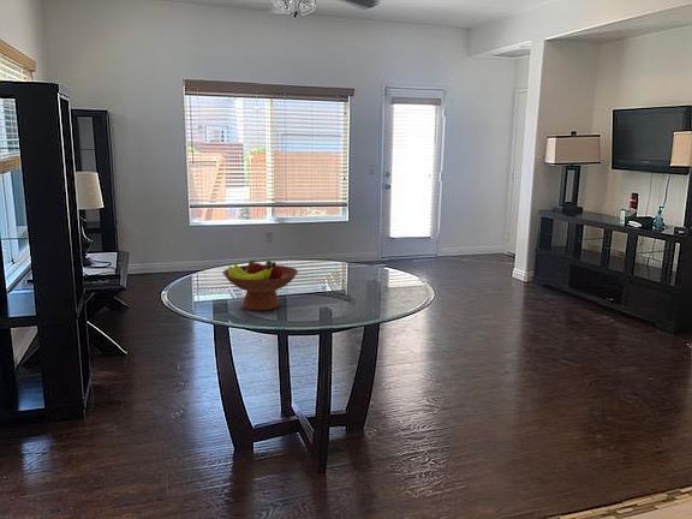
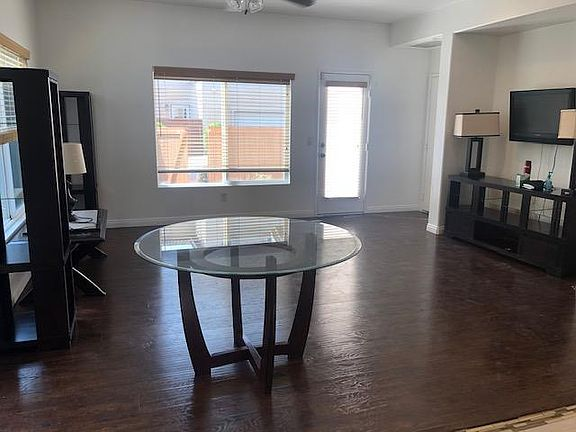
- fruit bowl (261, 282)
